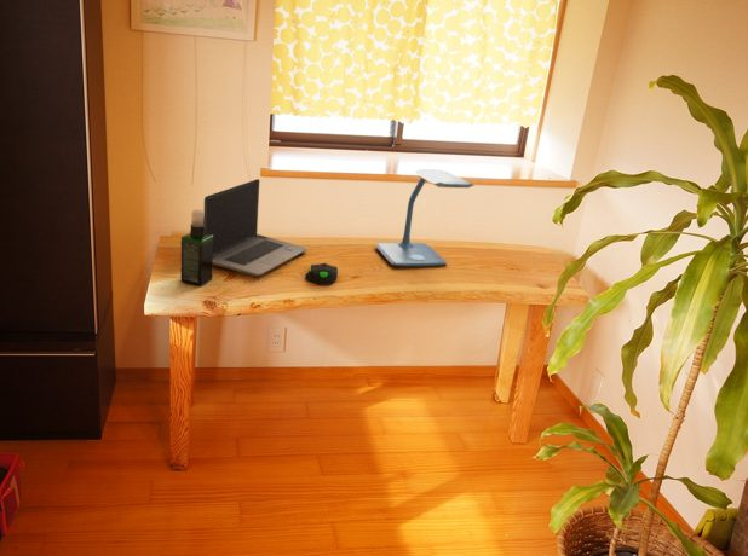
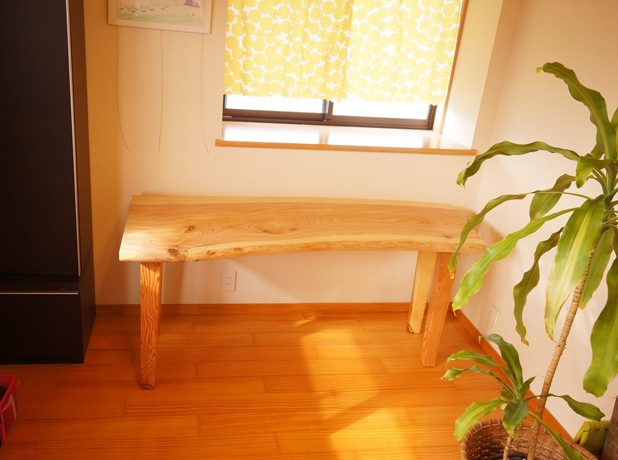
- spray bottle (196, 247)
- desk lamp (412, 214)
- laptop computer (257, 226)
- computer mouse (321, 271)
